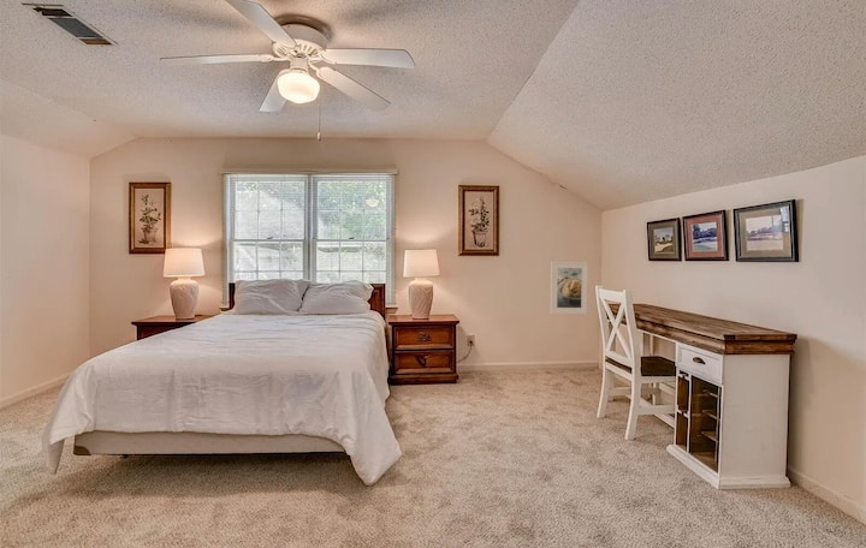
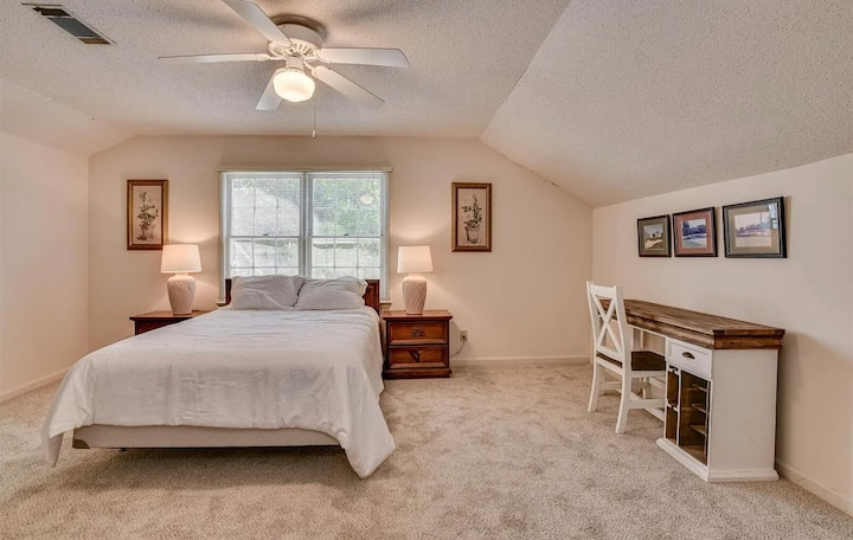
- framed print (569, 287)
